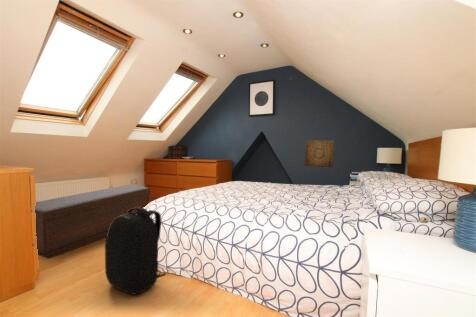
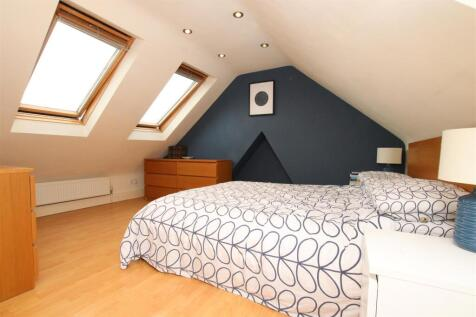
- bench (97, 213)
- wall art (319, 153)
- backpack (137, 245)
